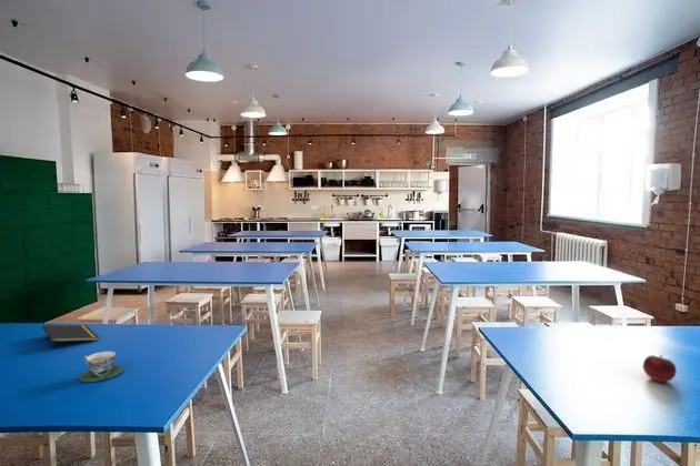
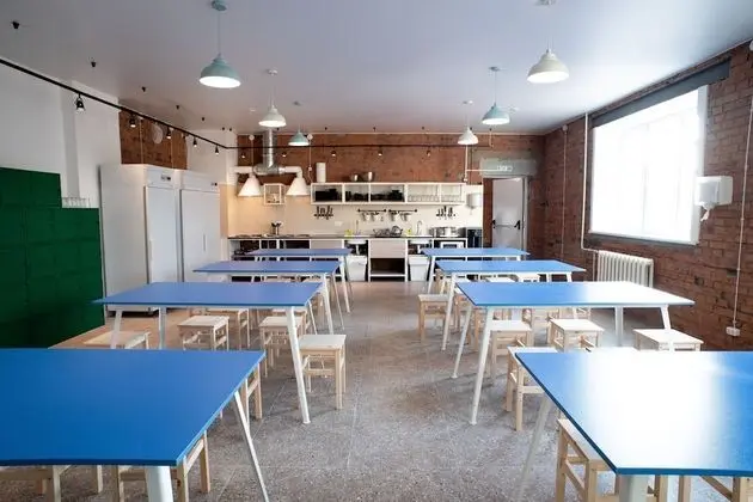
- fruit (659, 367)
- notepad (70, 332)
- teacup (101, 364)
